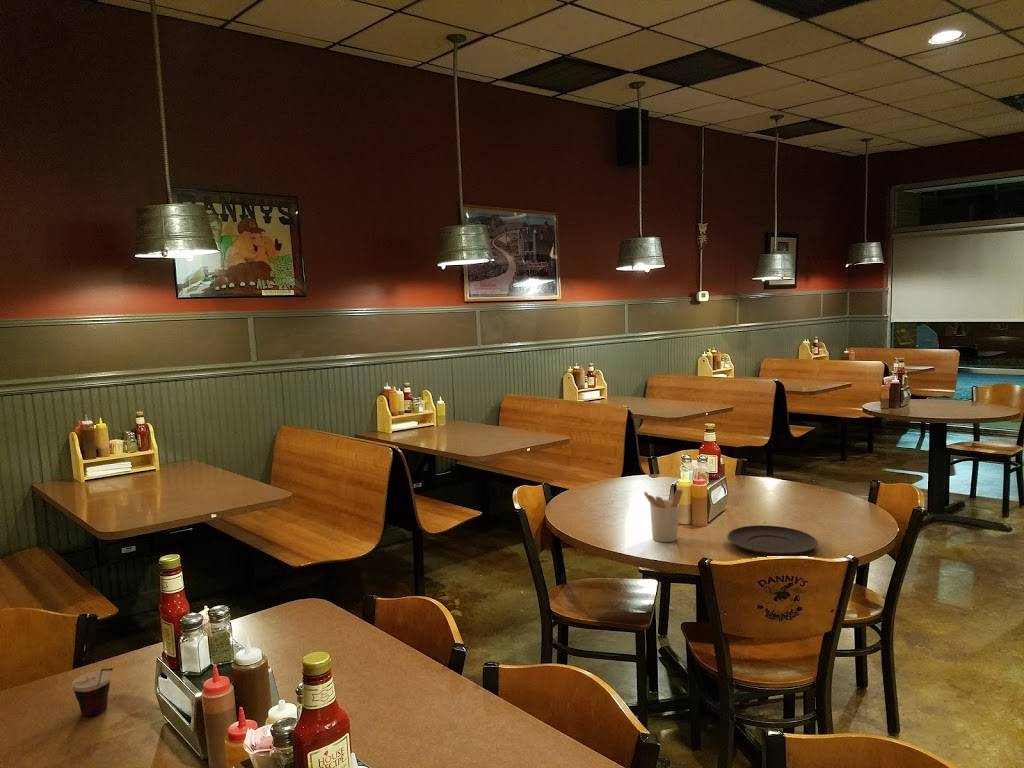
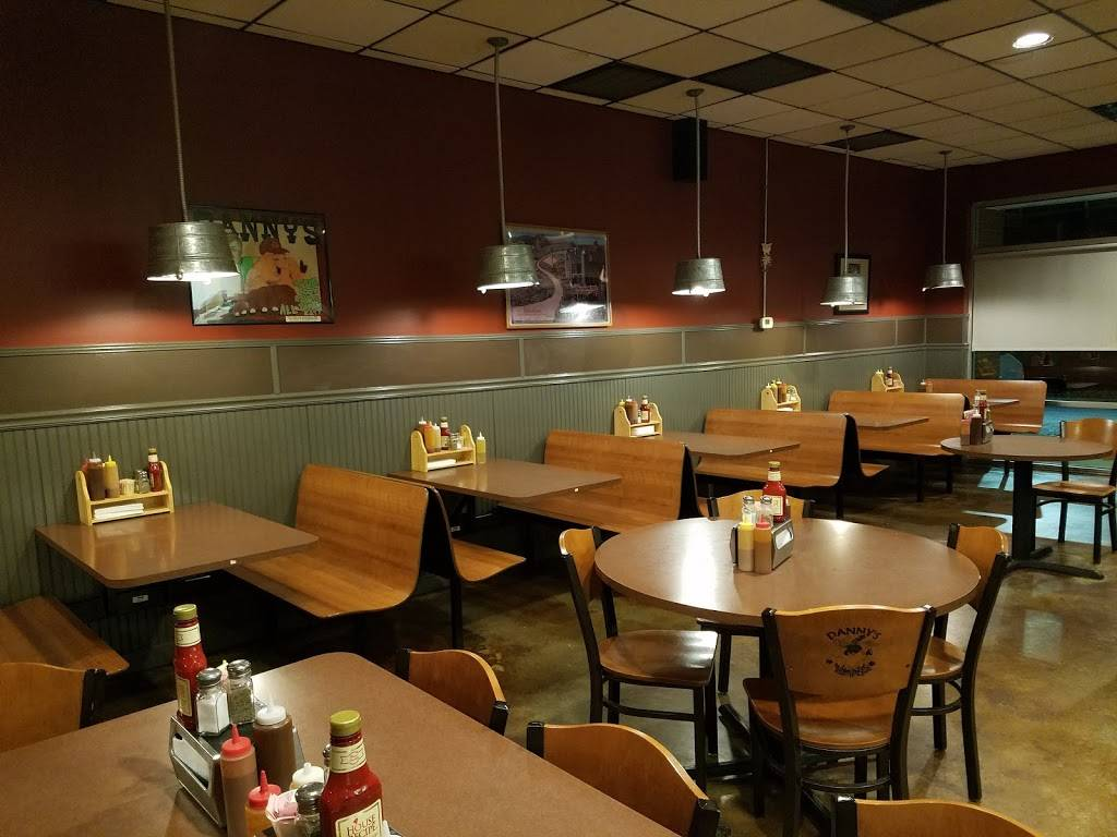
- plate (771, 541)
- utensil holder (661, 514)
- cup (98, 687)
